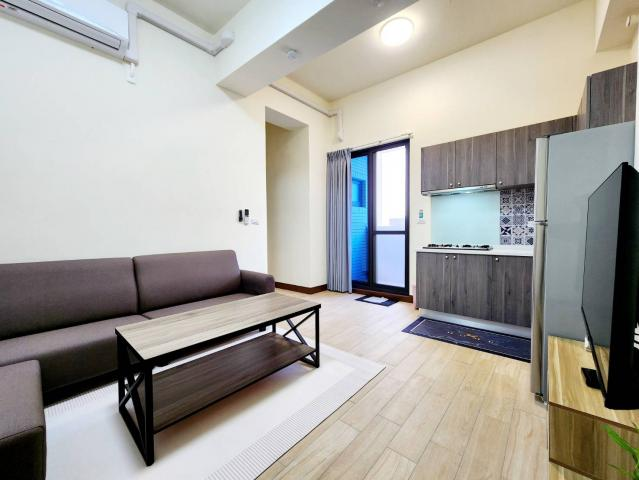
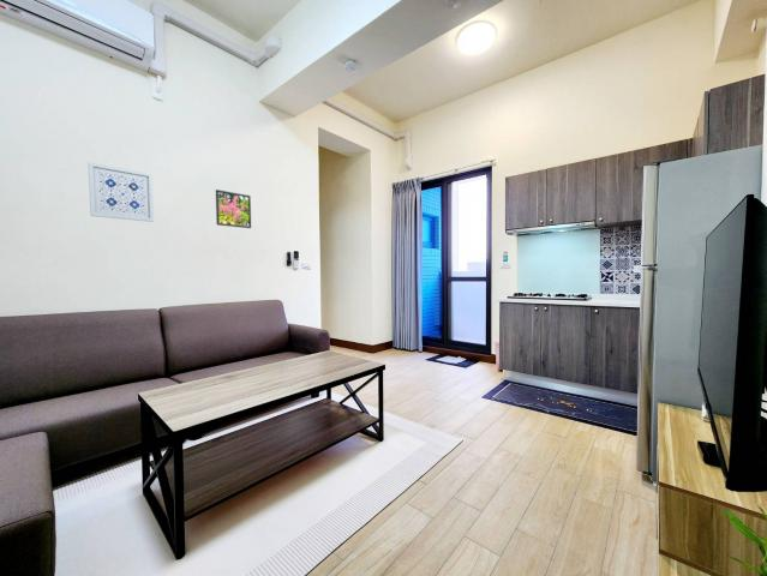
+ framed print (234, 209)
+ wall art (122, 193)
